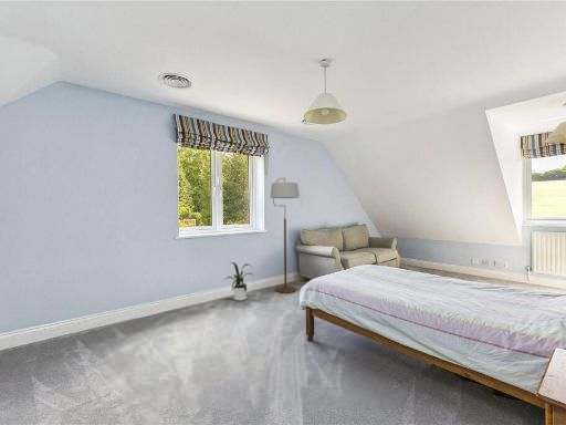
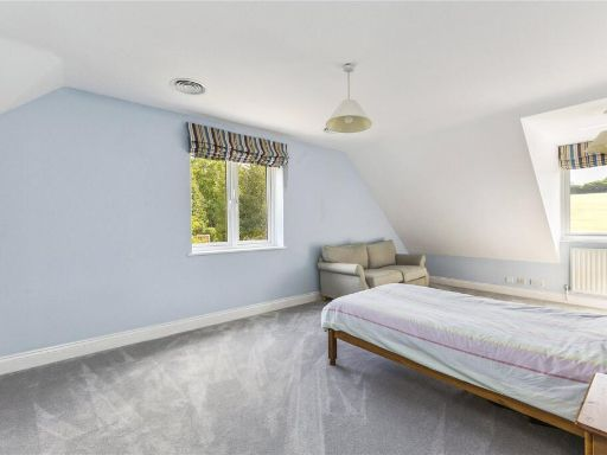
- house plant (239, 280)
- floor lamp (284, 234)
